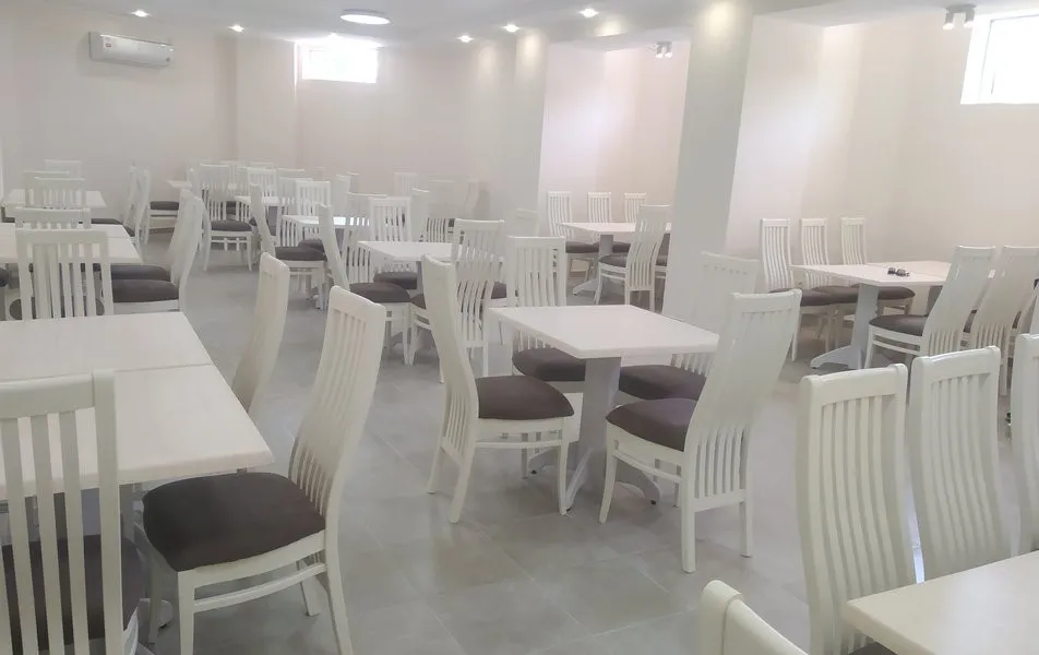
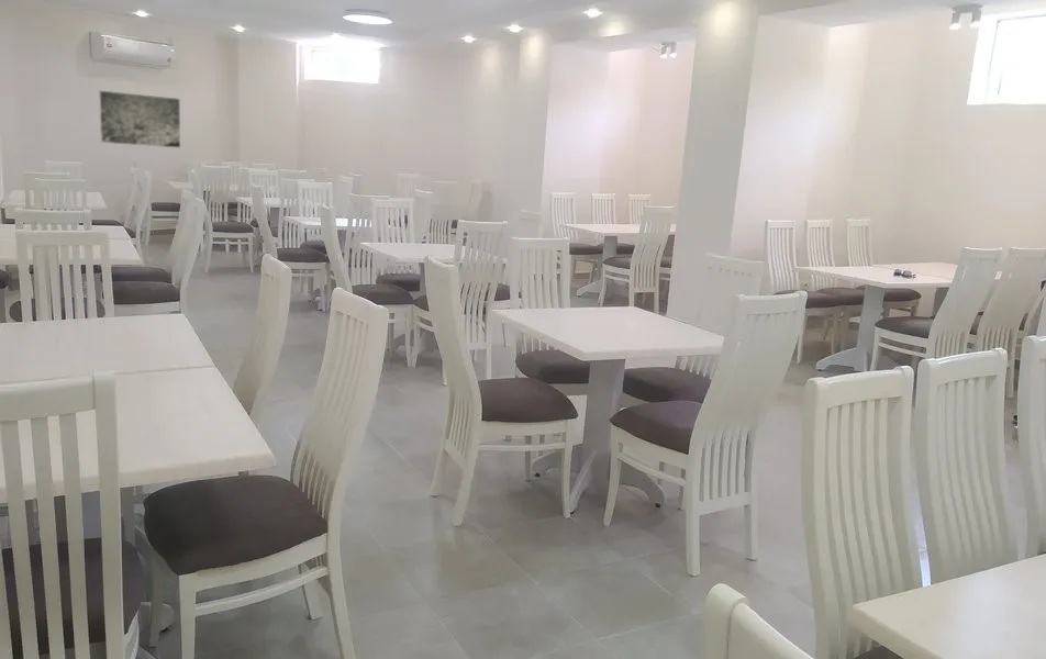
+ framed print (141, 120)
